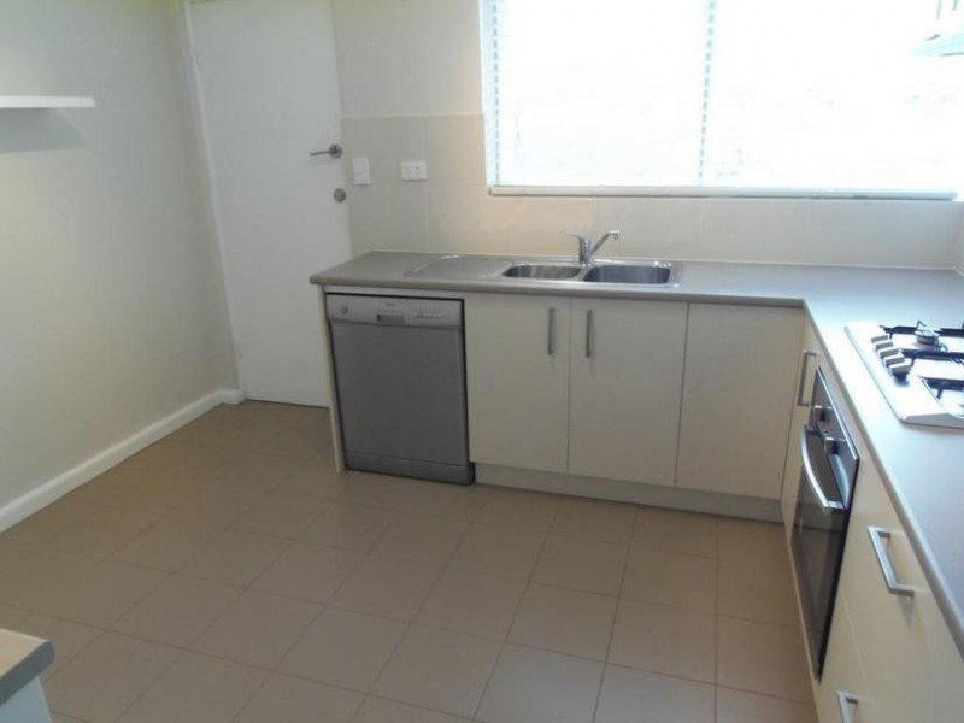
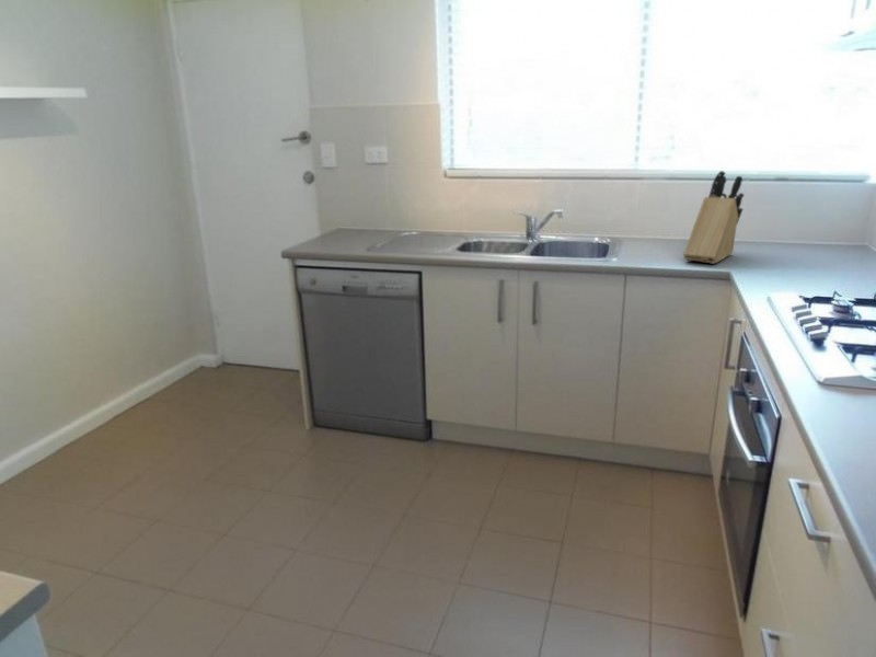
+ knife block (716, 215)
